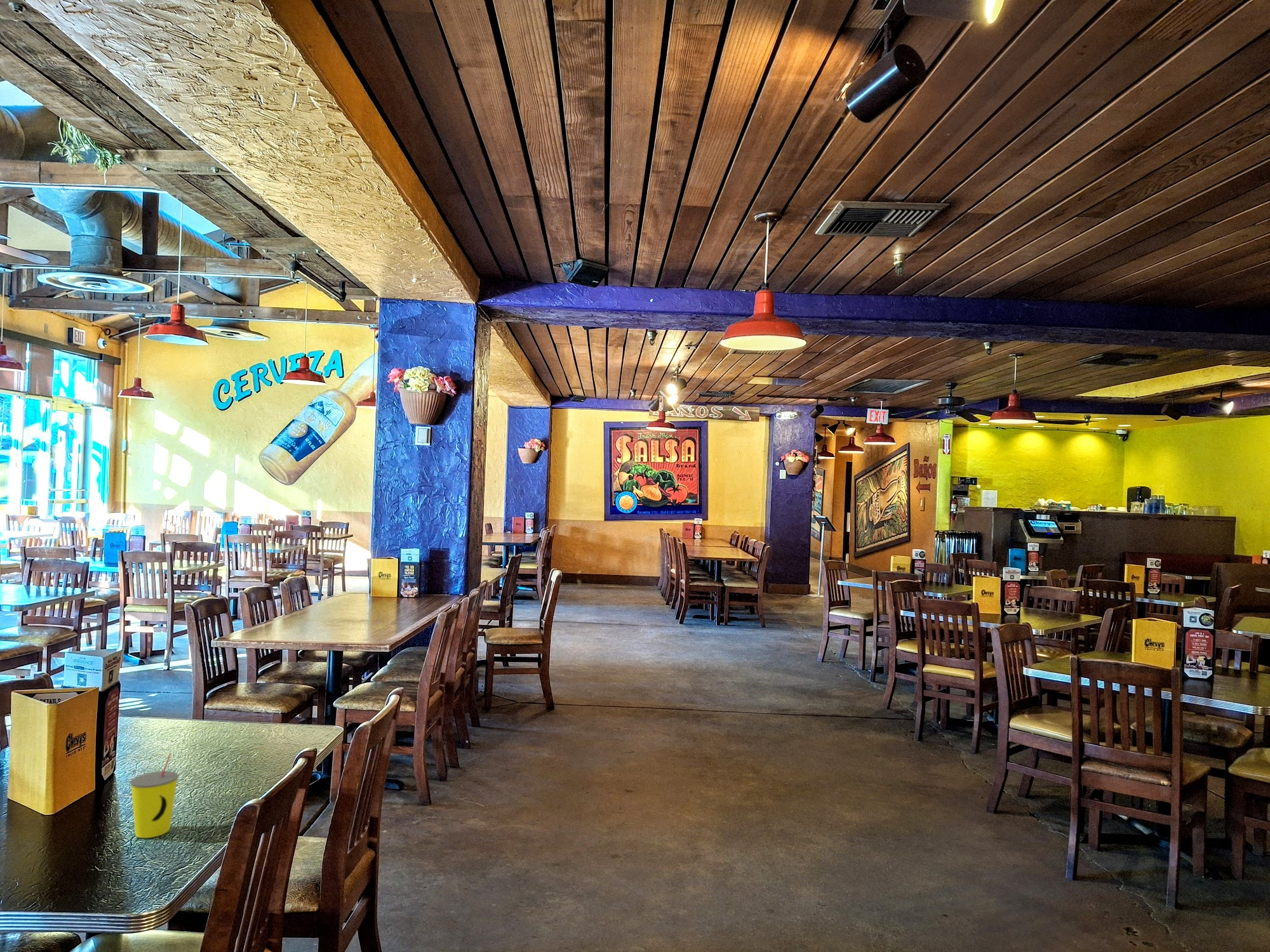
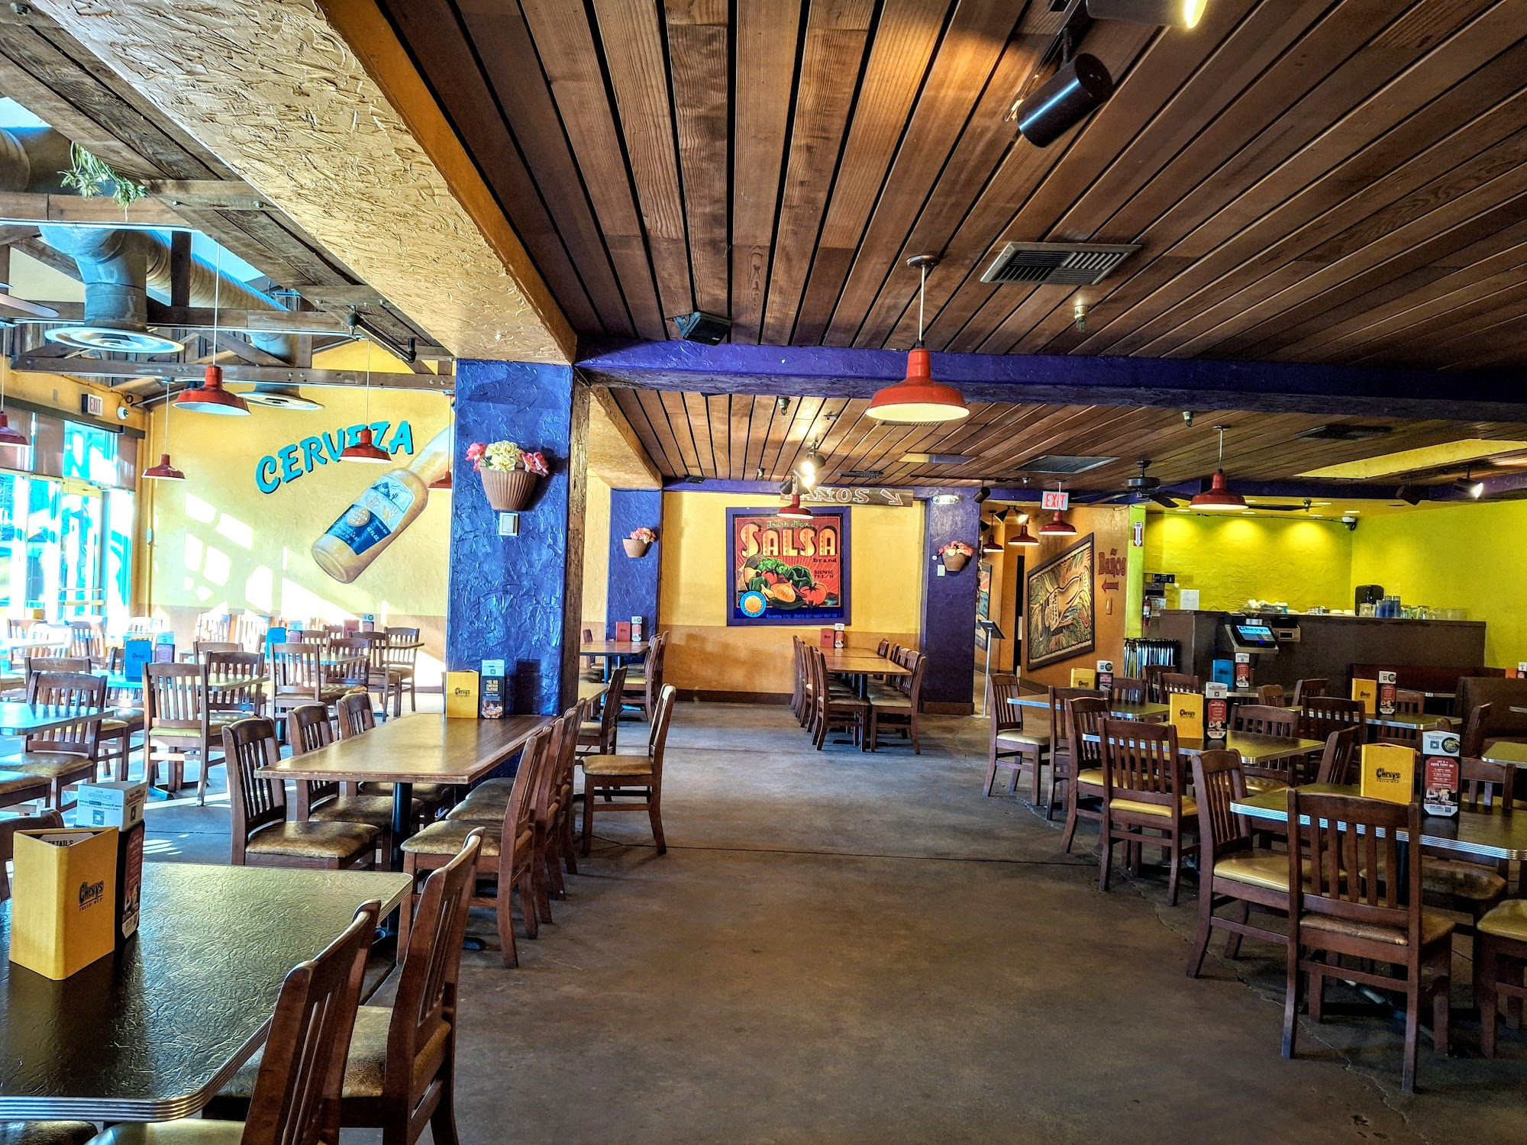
- straw (154, 793)
